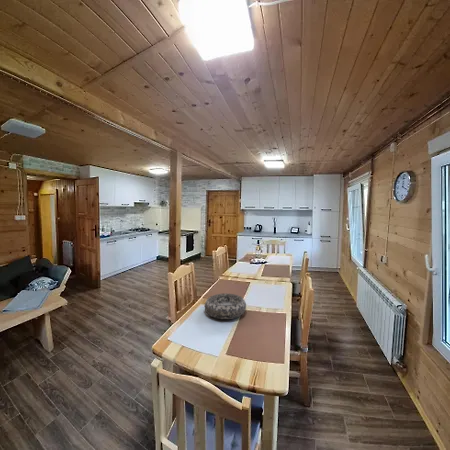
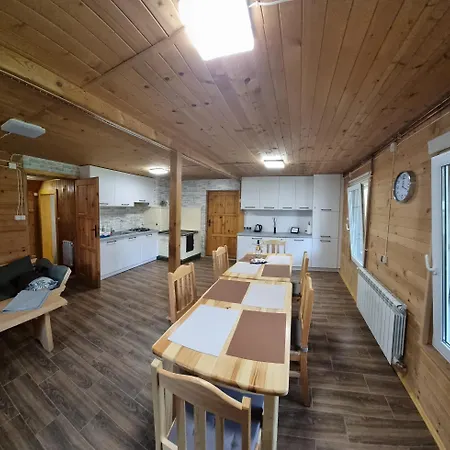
- decorative bowl (225, 305)
